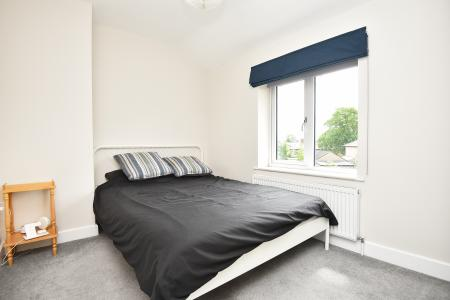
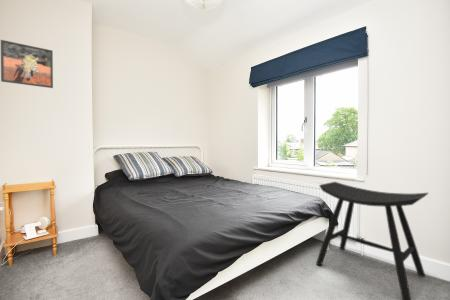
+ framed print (28, 65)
+ stool (365, 240)
